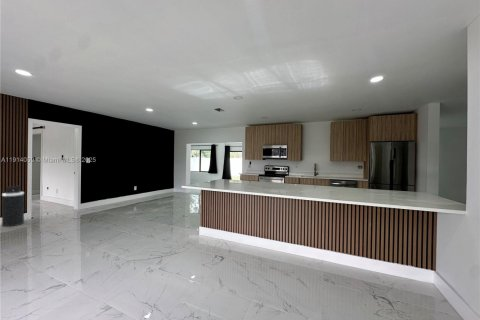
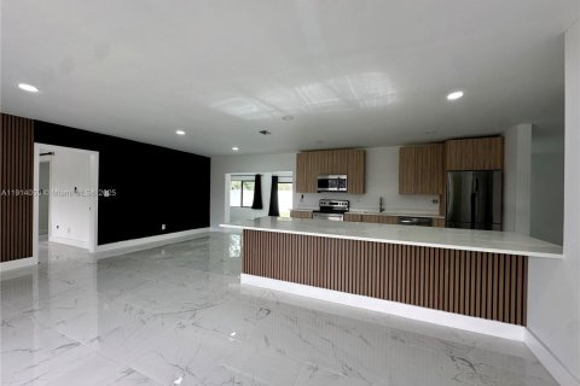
- trash can (13, 205)
